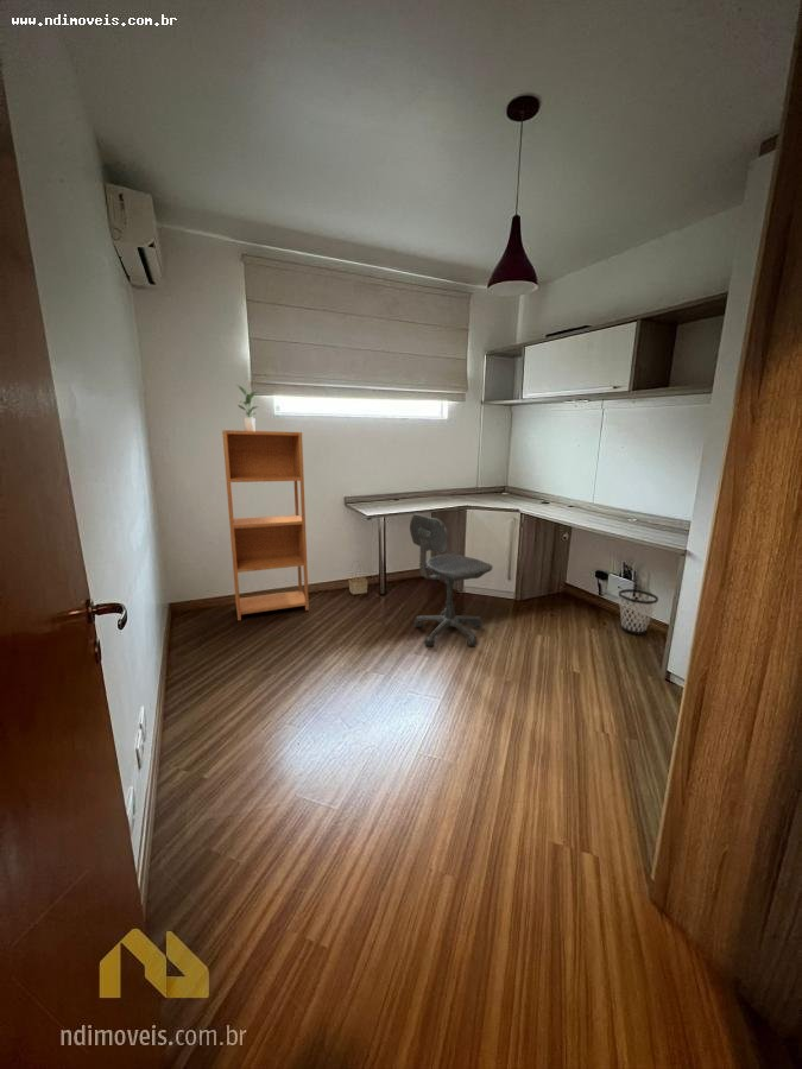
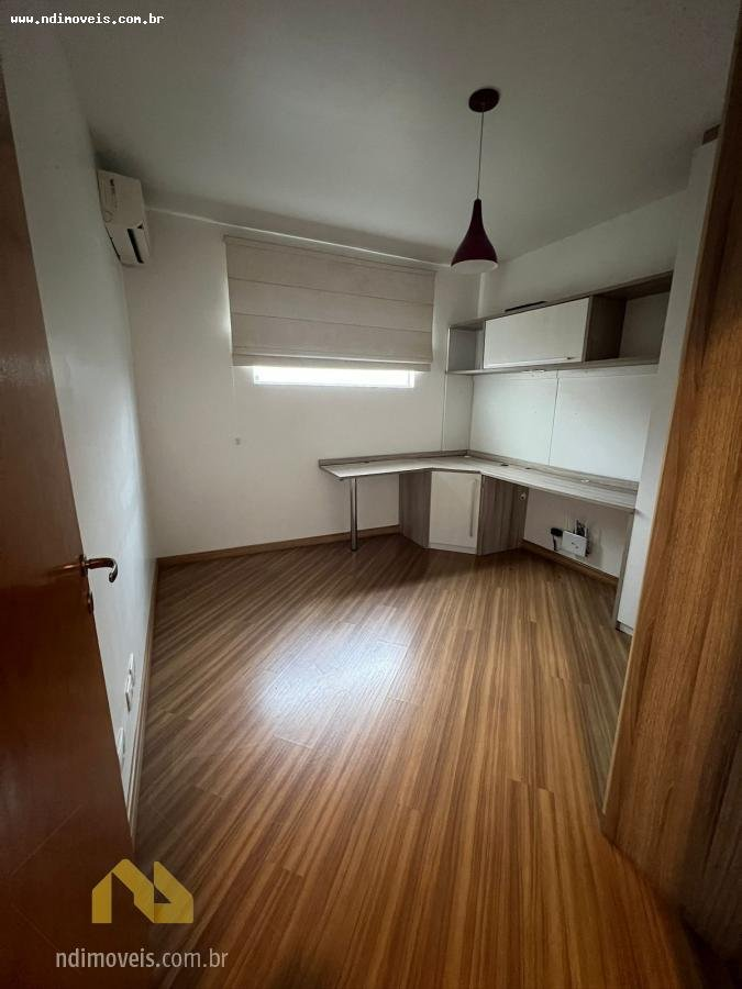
- basket (358, 578)
- office chair (450, 575)
- bookcase (266, 524)
- wastebasket (634, 613)
- potted plant (248, 407)
